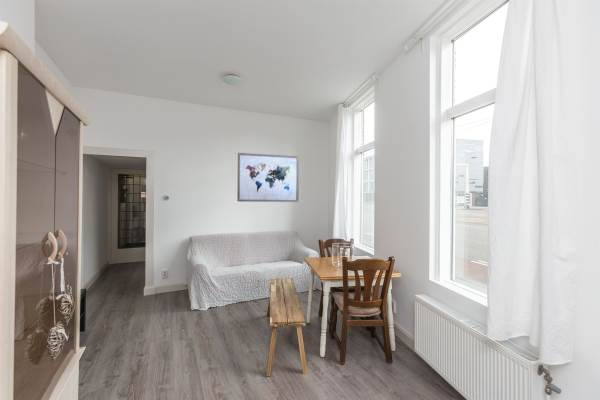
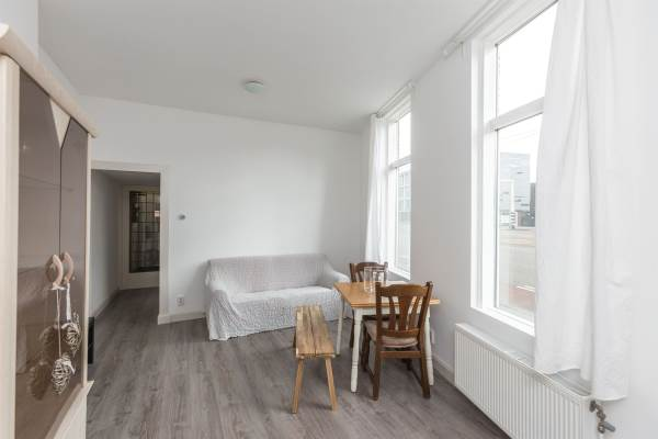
- wall art (269, 178)
